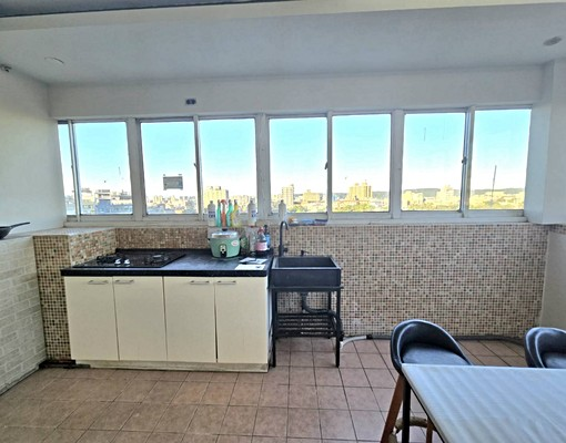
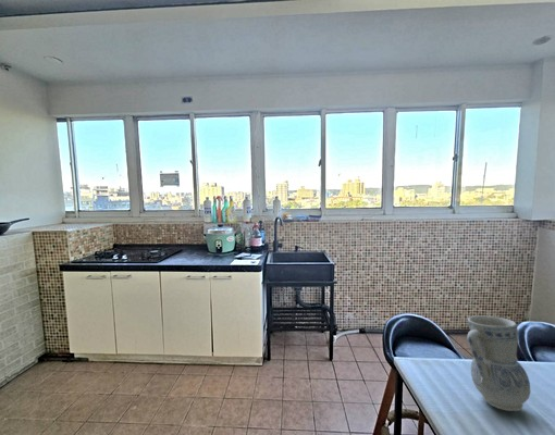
+ vase (496, 360)
